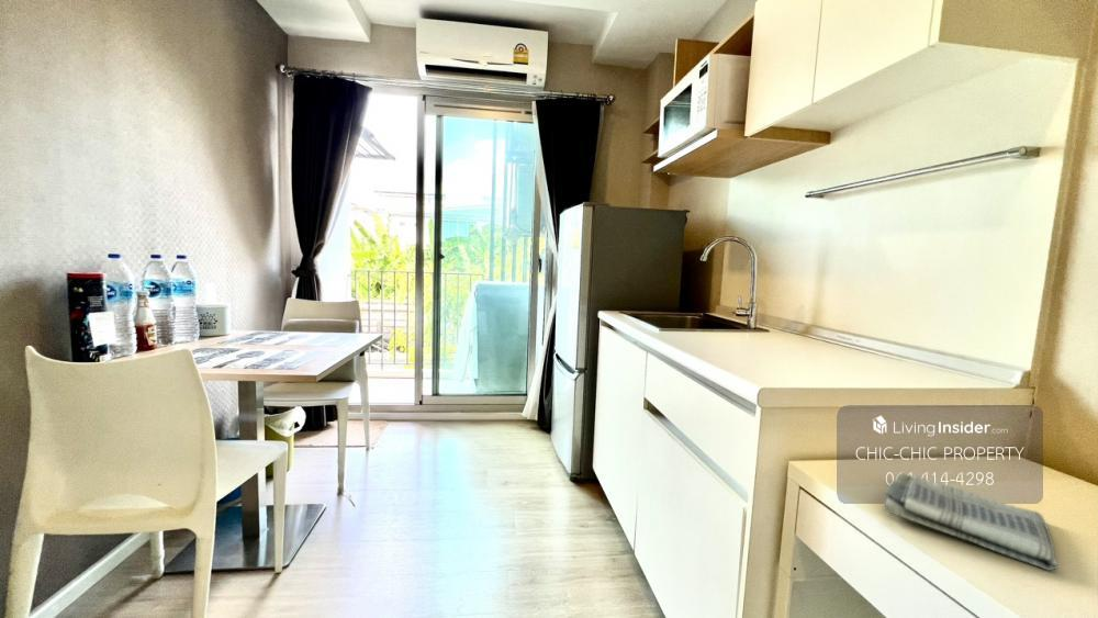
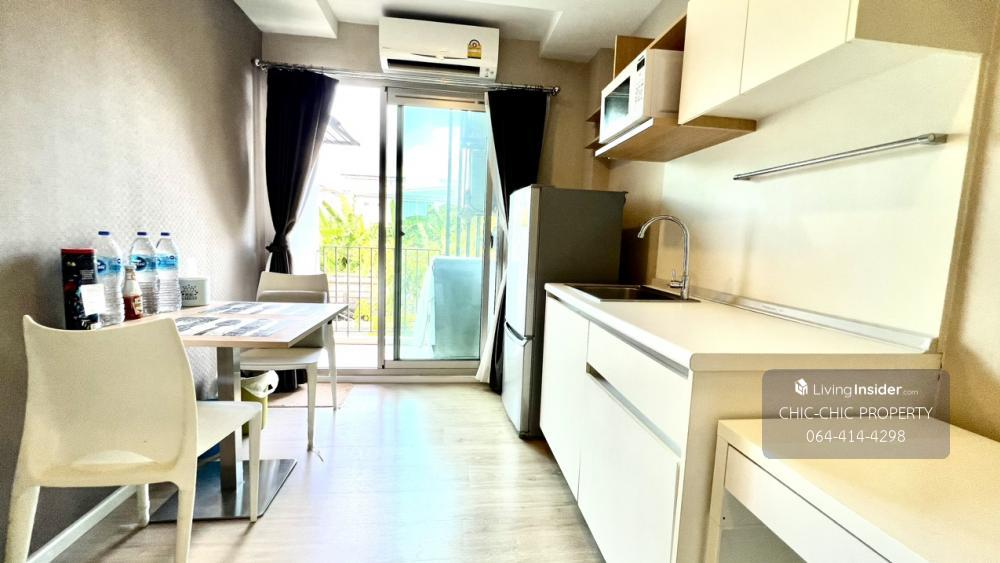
- dish towel (962, 508)
